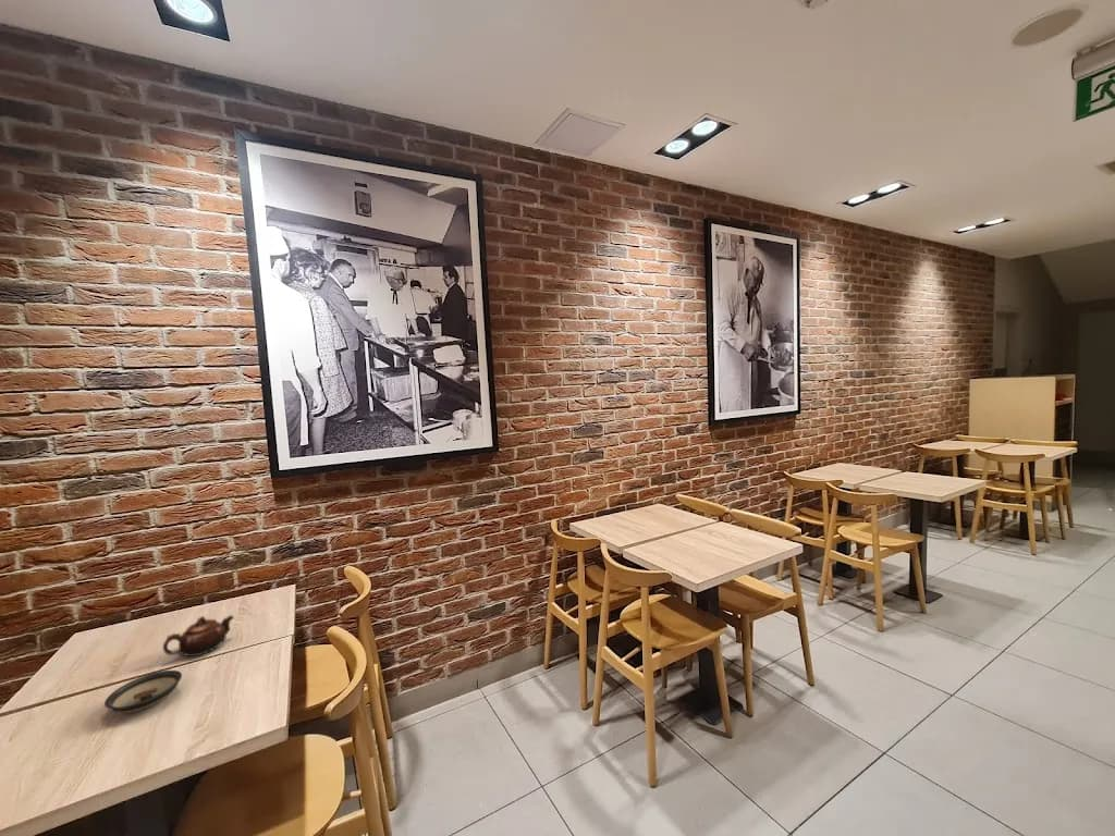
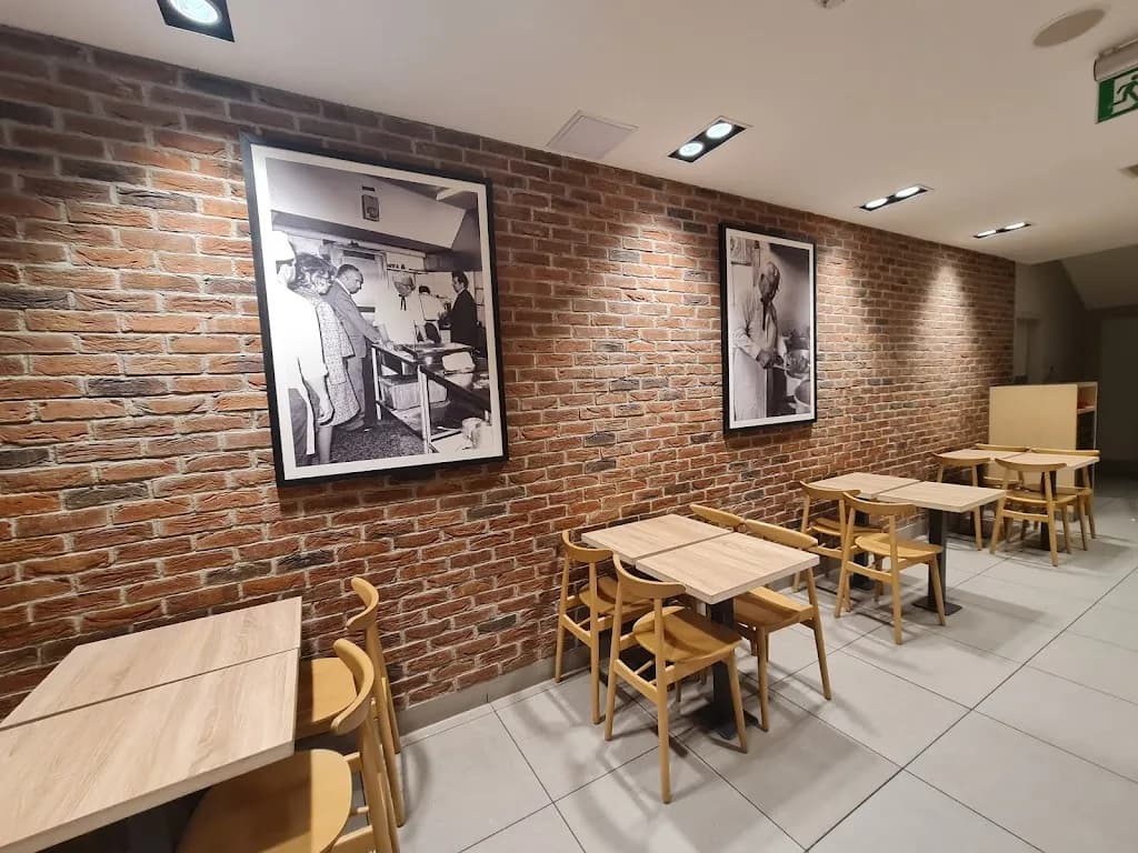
- teapot (199, 632)
- saucer (145, 693)
